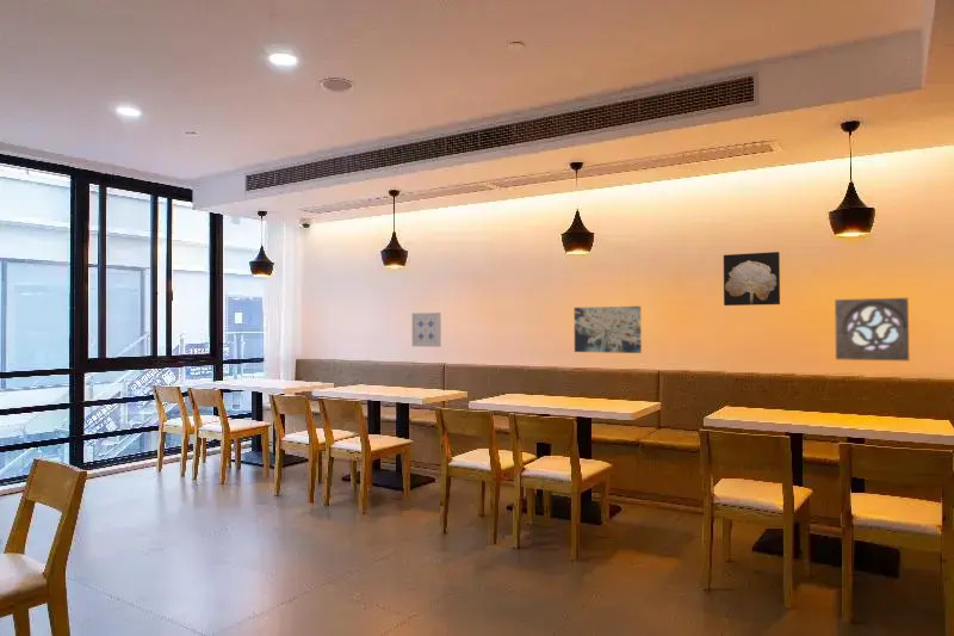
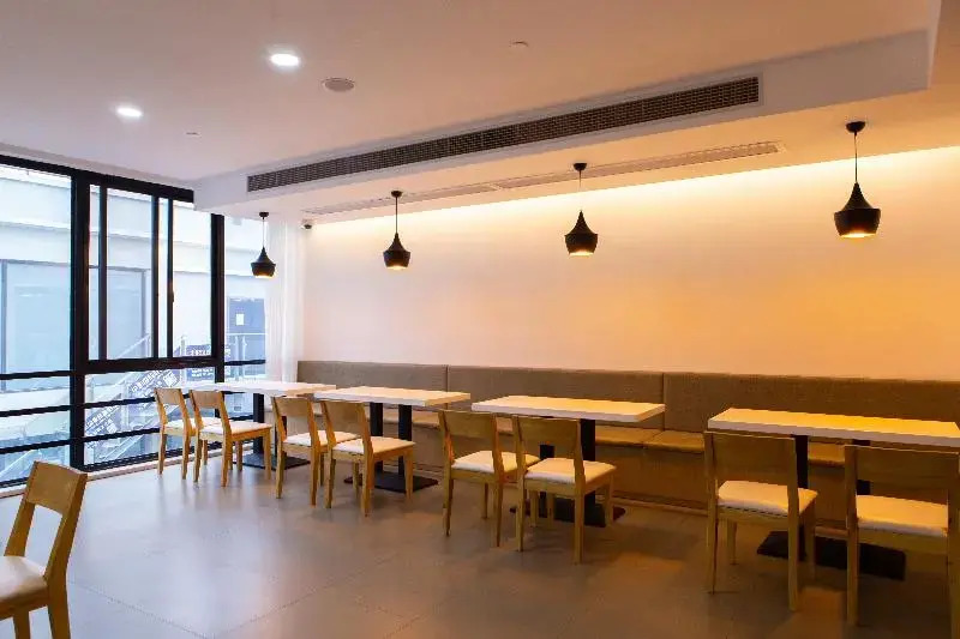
- wall art (606, 329)
- wall art (426, 329)
- wall ornament (871, 329)
- wall art (750, 279)
